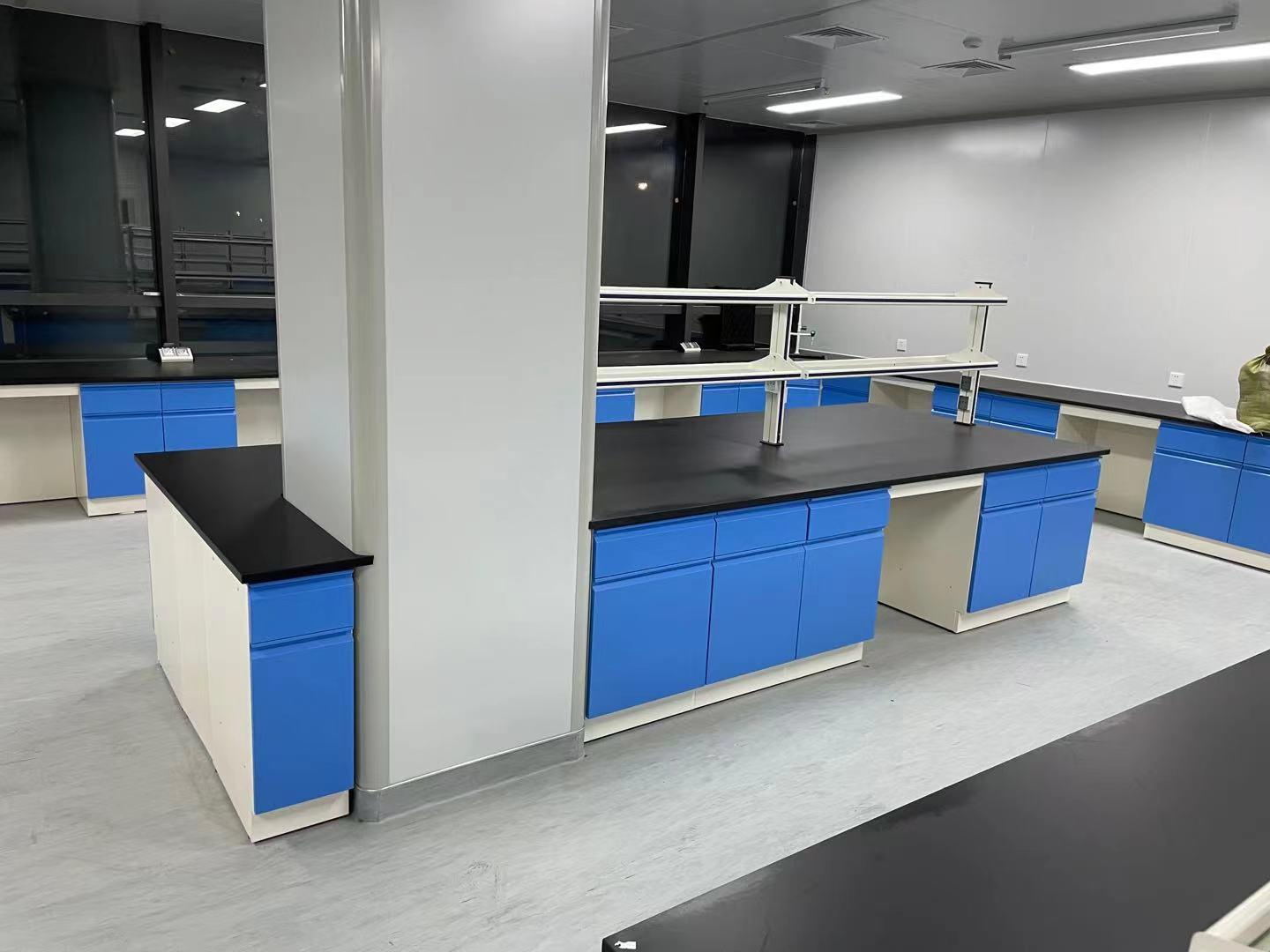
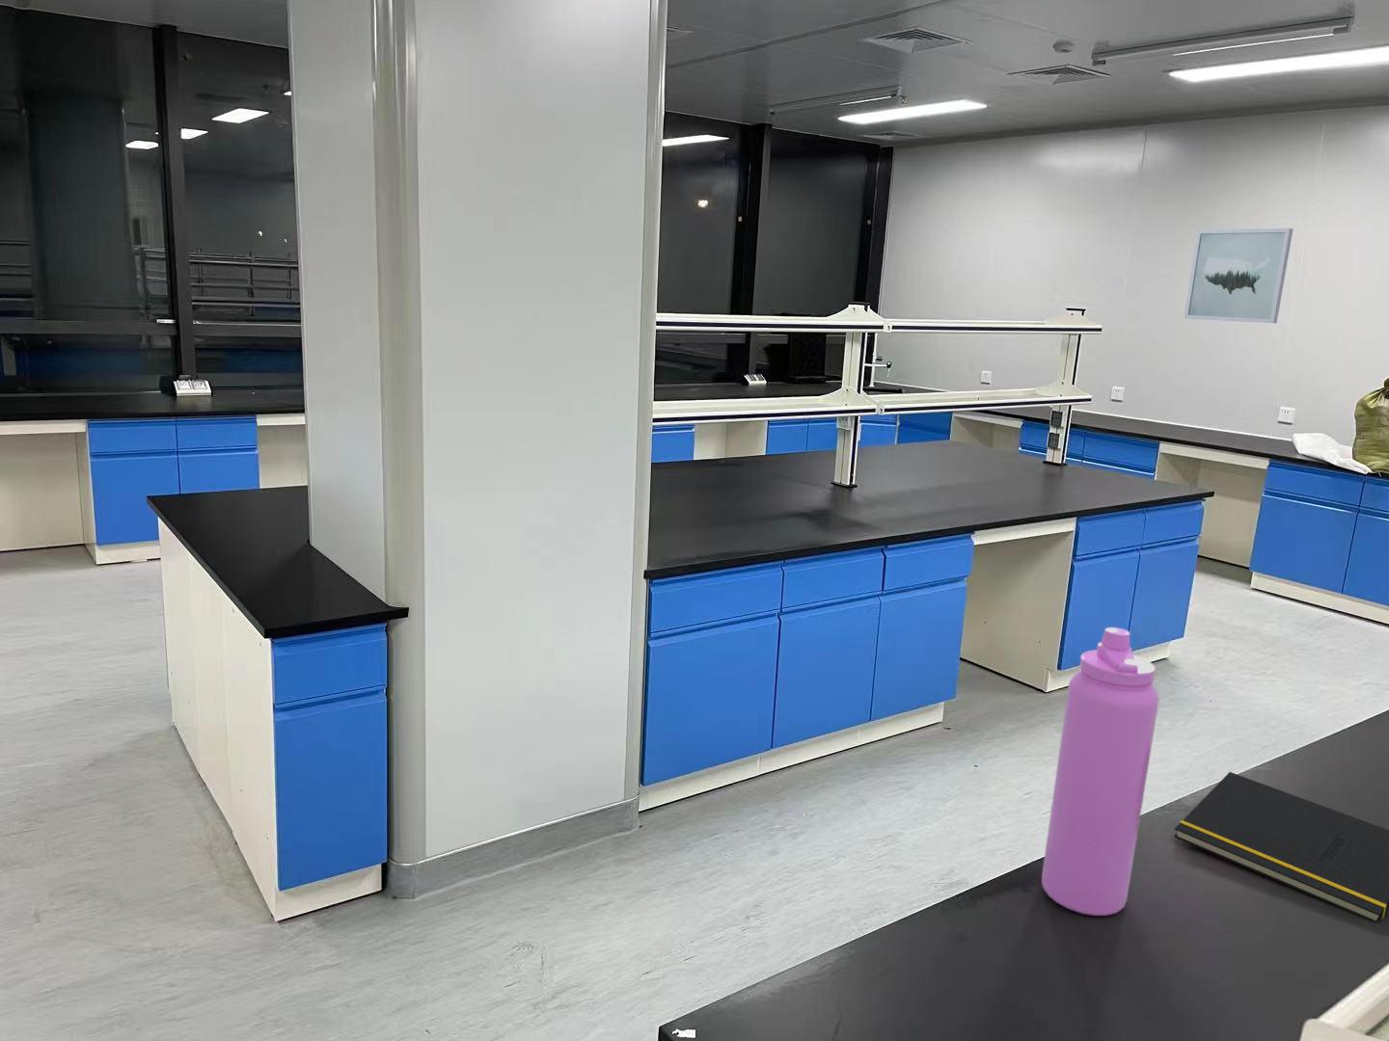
+ wall art (1236, 274)
+ notepad (1296, 840)
+ water bottle (1101, 769)
